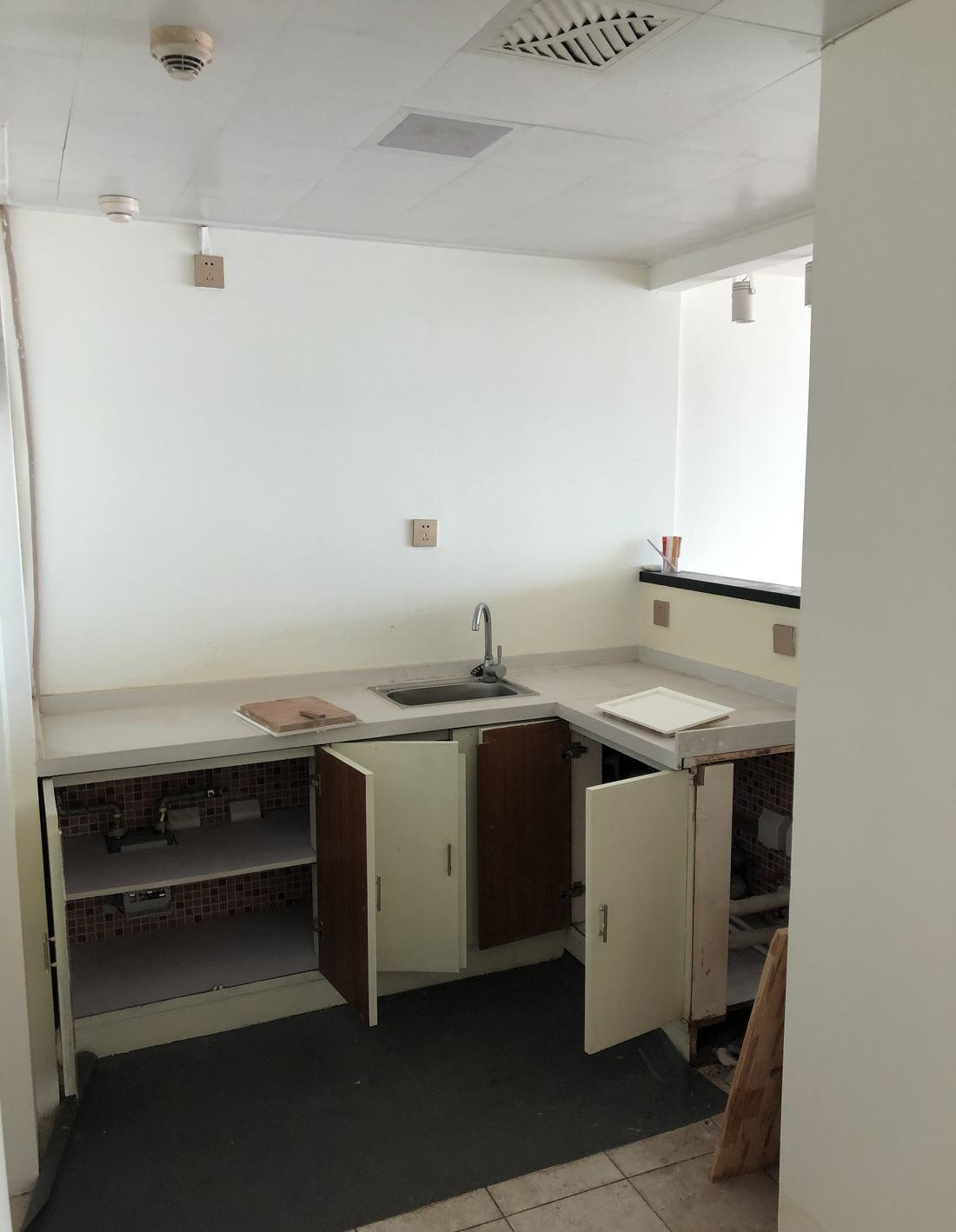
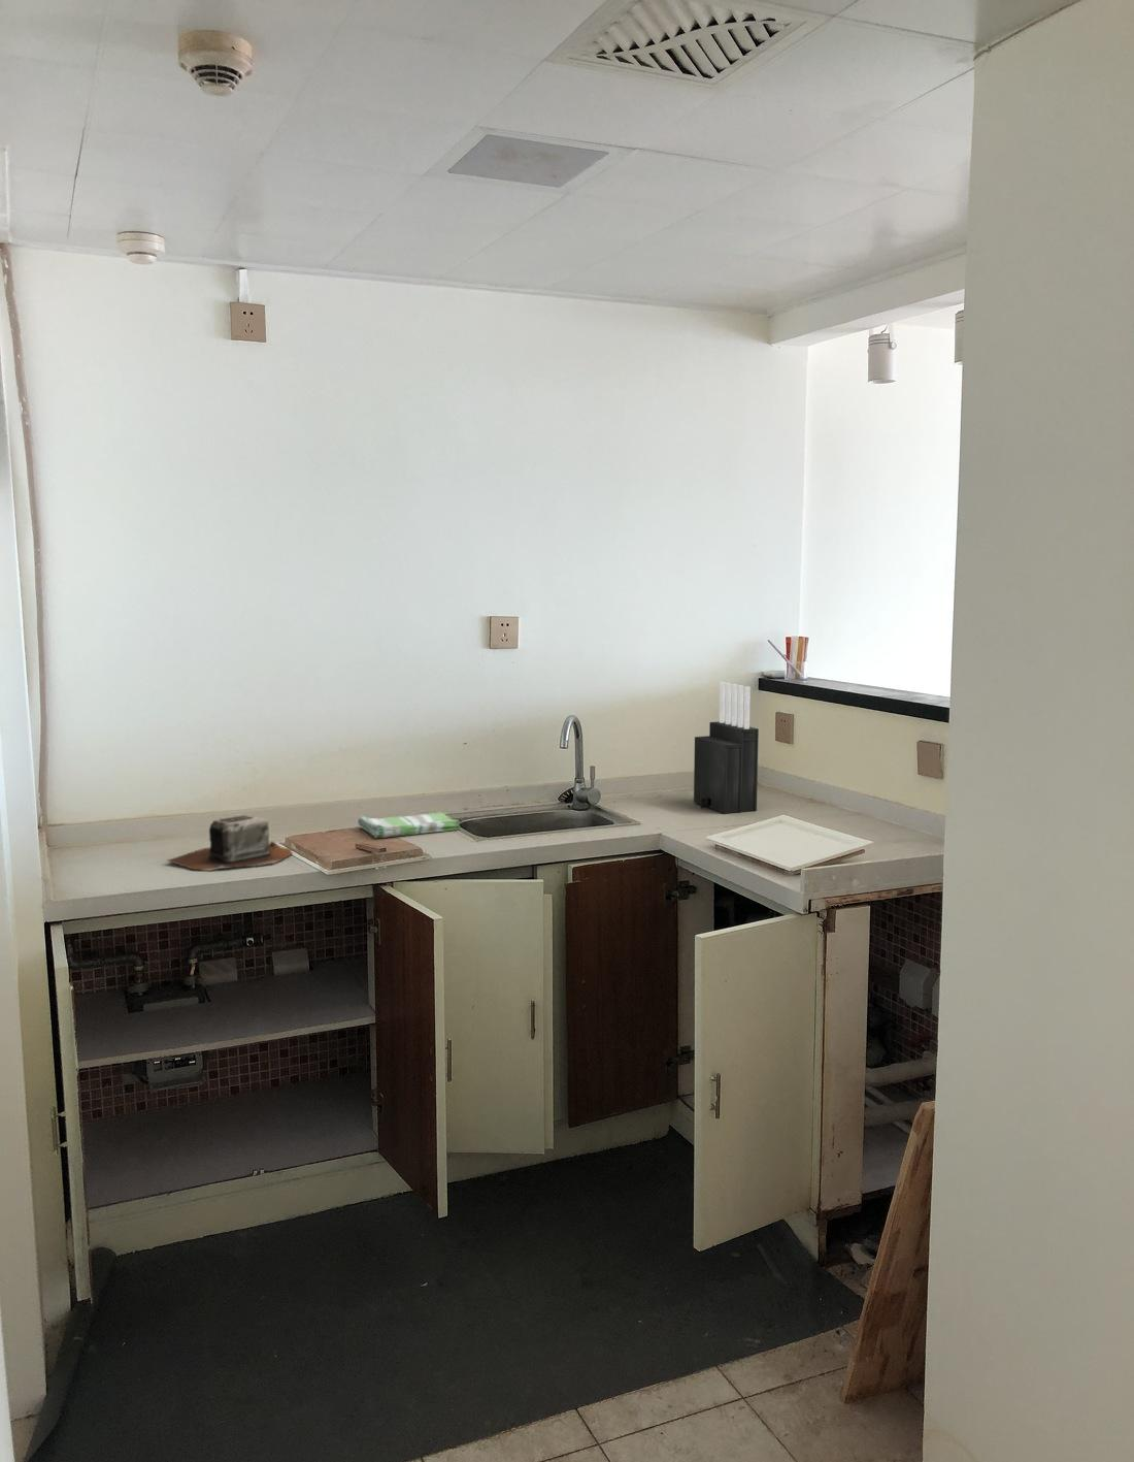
+ knife block (721, 746)
+ toaster (230, 838)
+ dish towel (408, 821)
